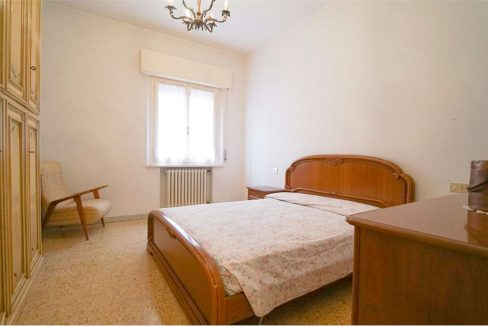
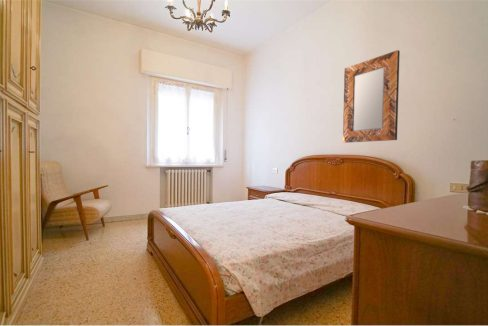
+ home mirror (368, 101)
